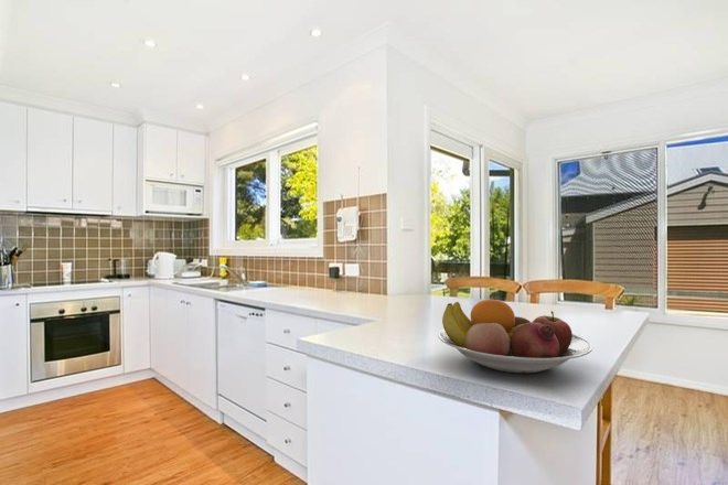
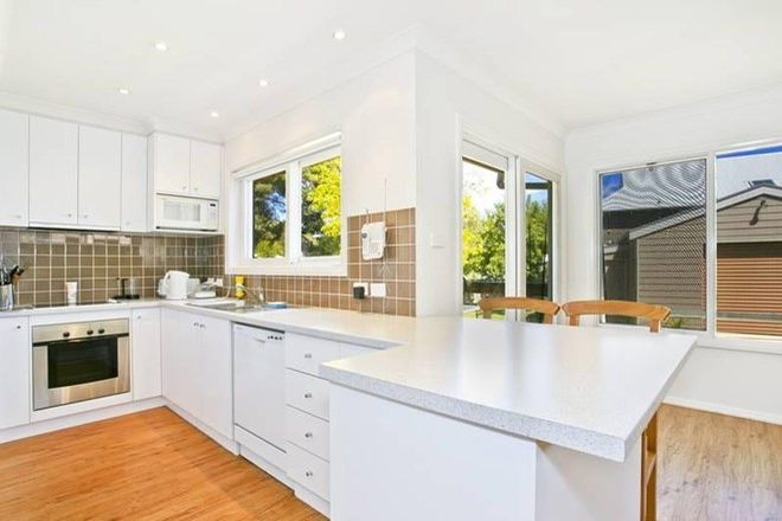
- fruit bowl (510, 331)
